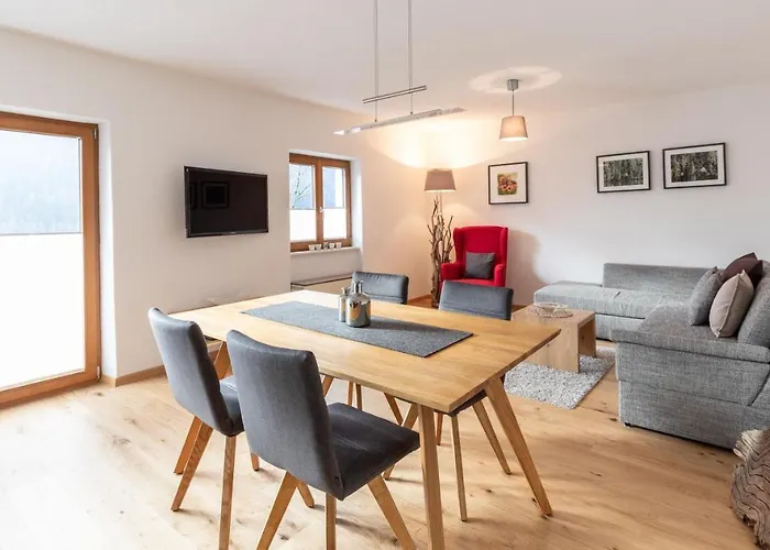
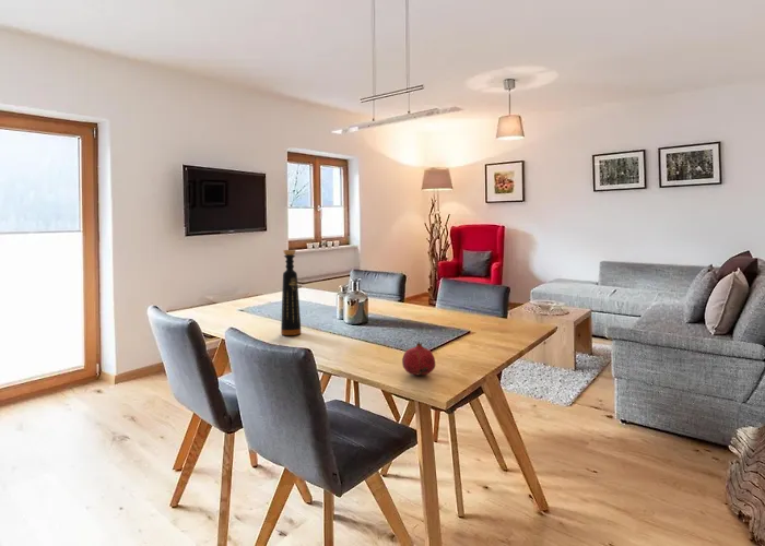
+ bottle (290, 292)
+ fruit (419, 358)
